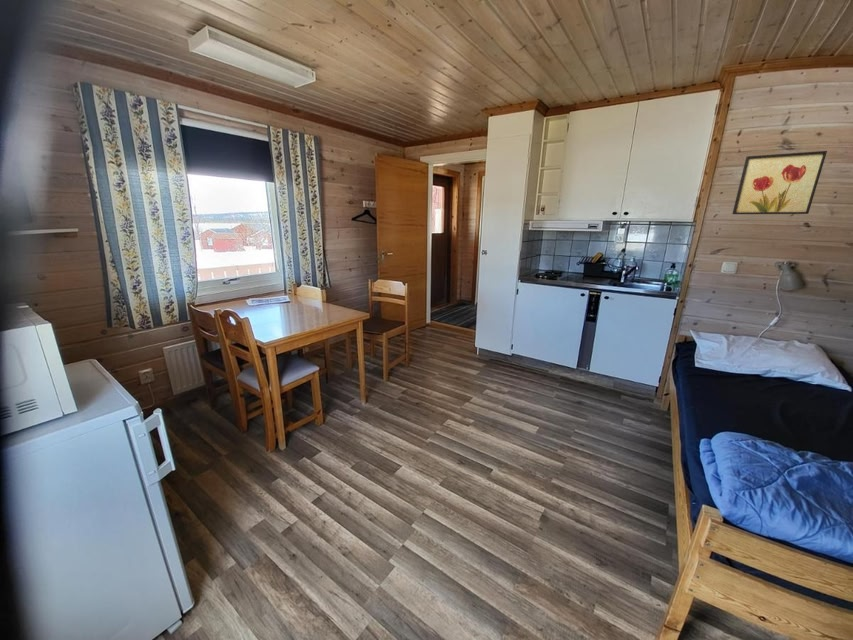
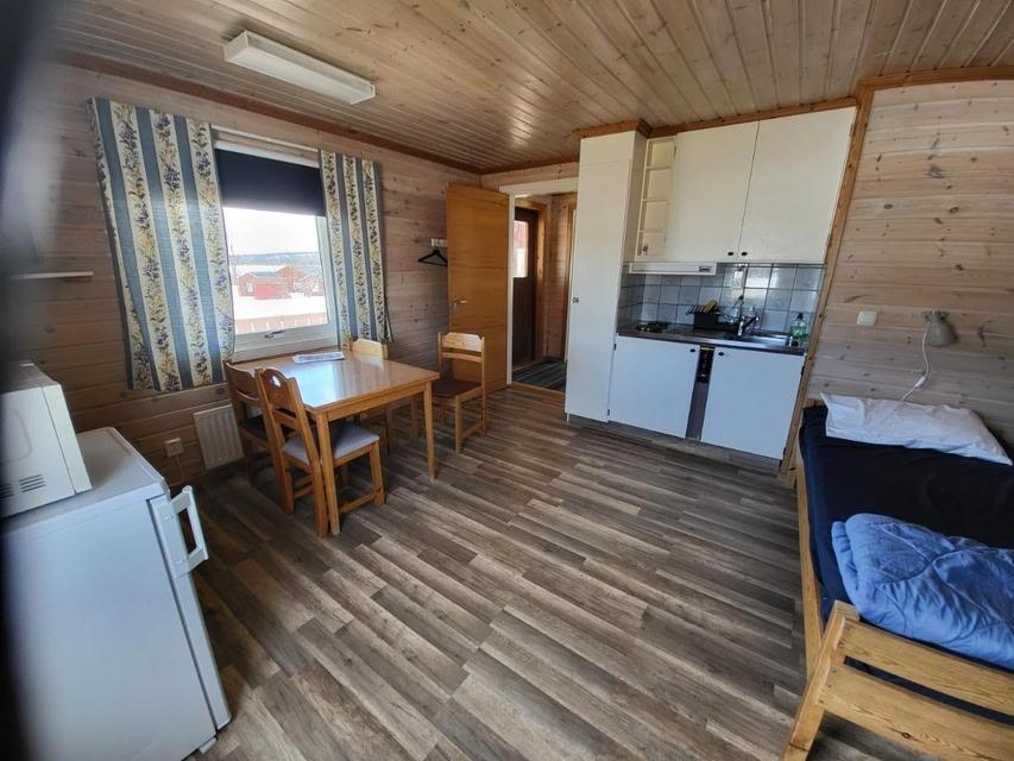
- wall art (776, 184)
